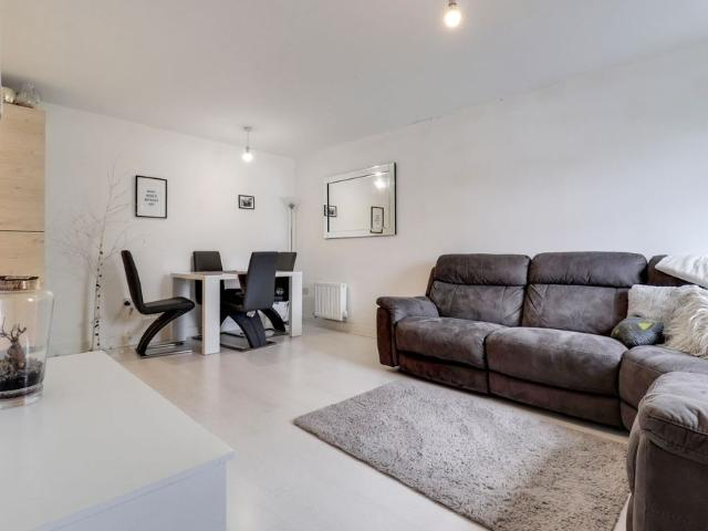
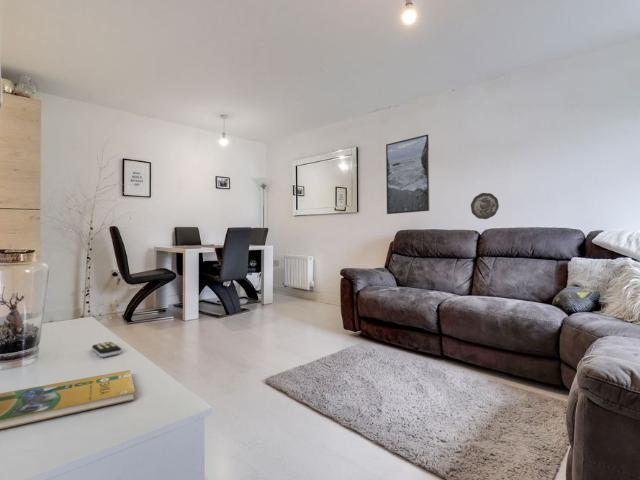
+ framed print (406, 176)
+ decorative plate (484, 206)
+ remote control (106, 348)
+ booklet (66, 396)
